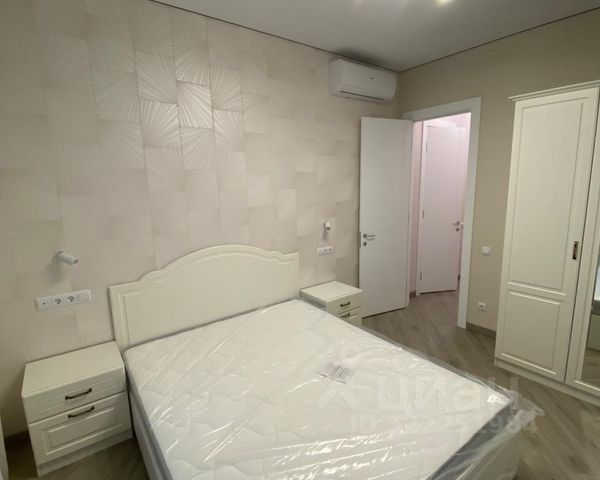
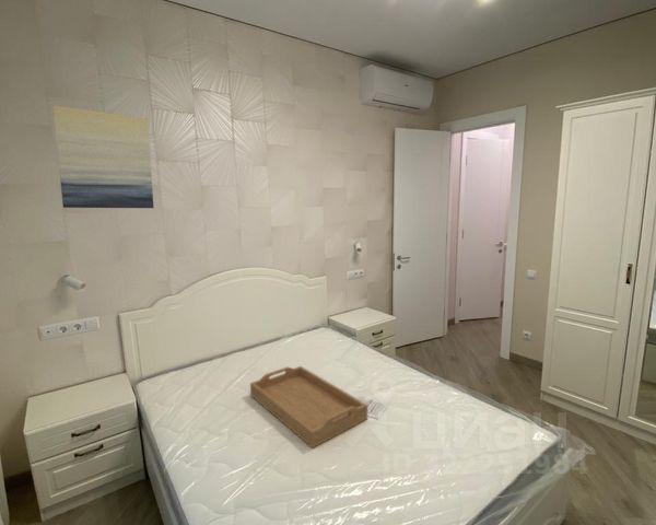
+ wall art (106, 161)
+ serving tray (305, 397)
